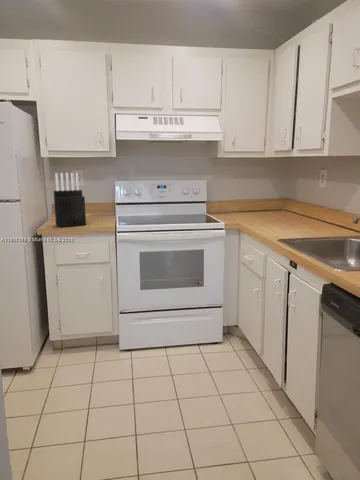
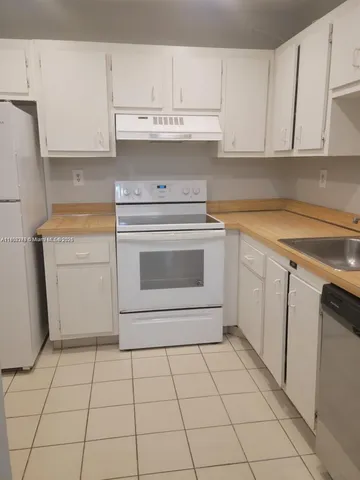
- knife block (69, 199)
